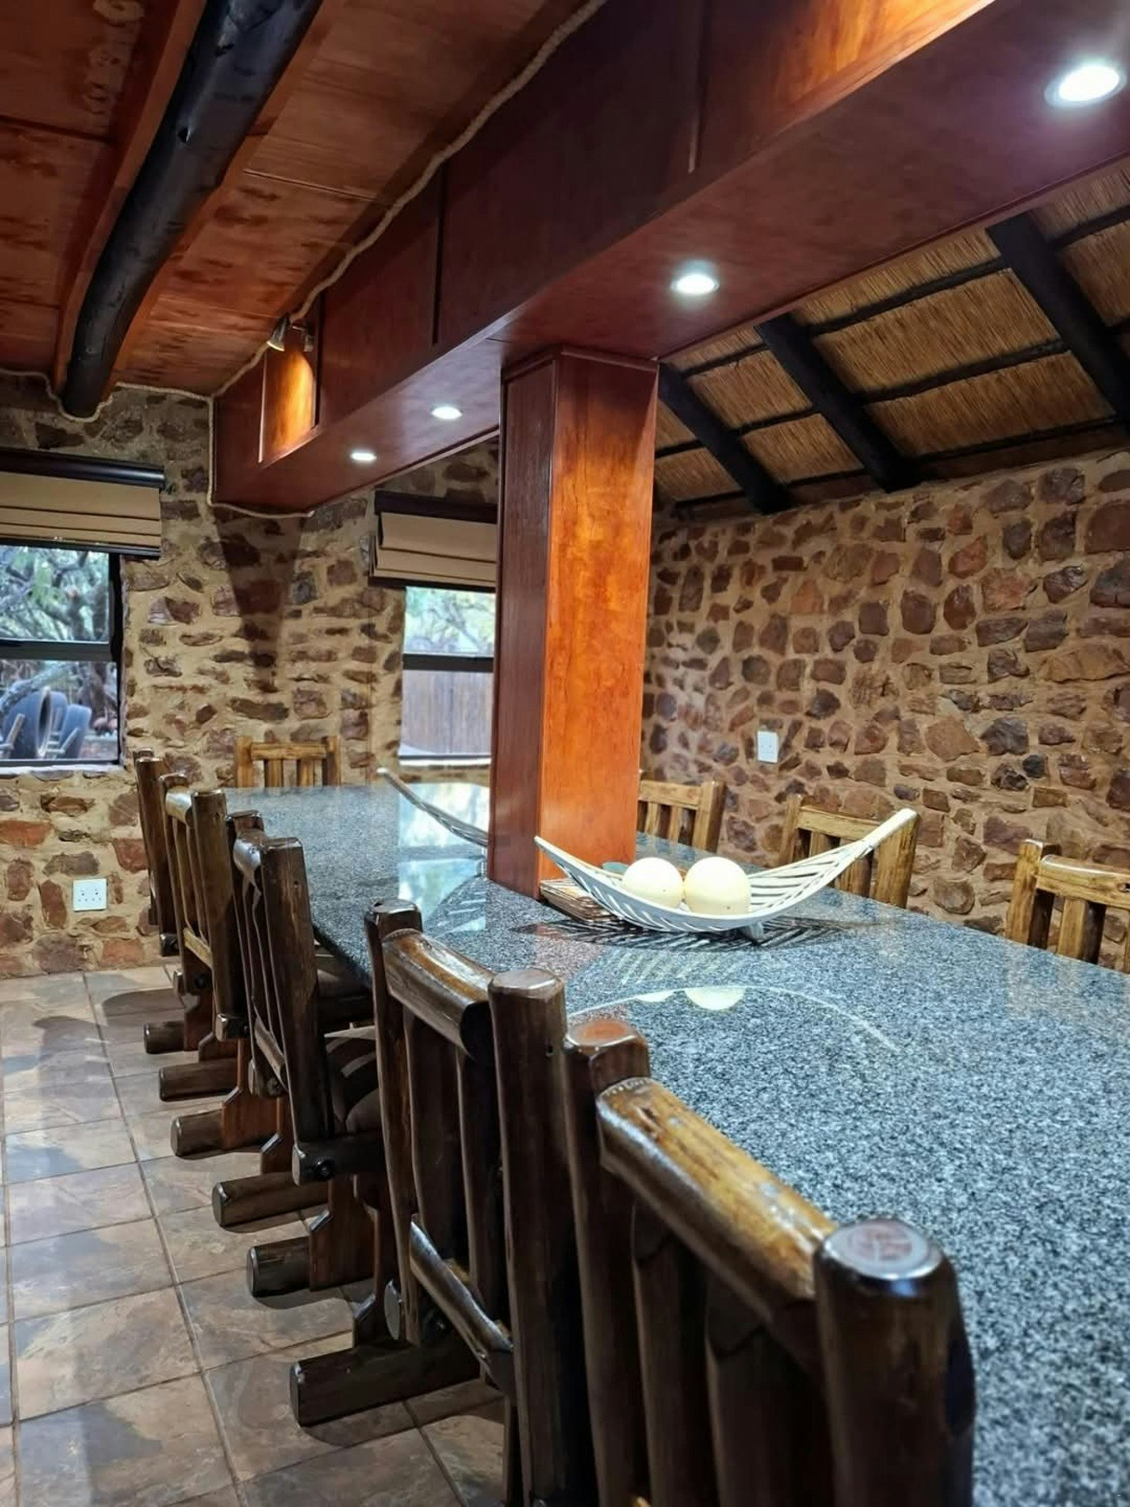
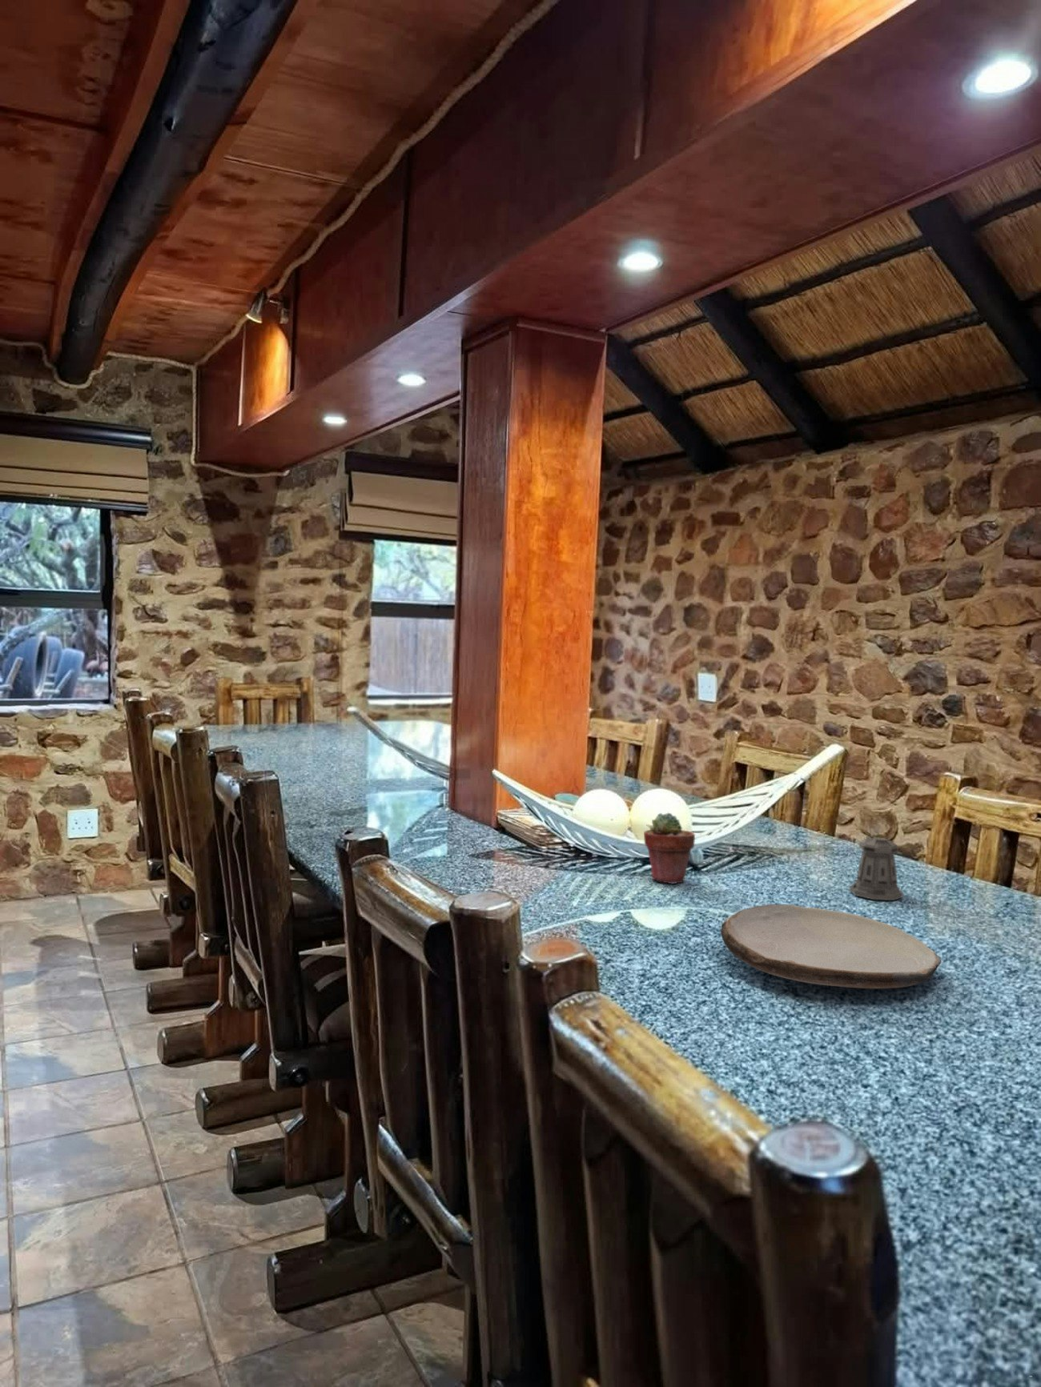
+ pepper shaker (877, 863)
+ potted succulent (668, 846)
+ plate (827, 948)
